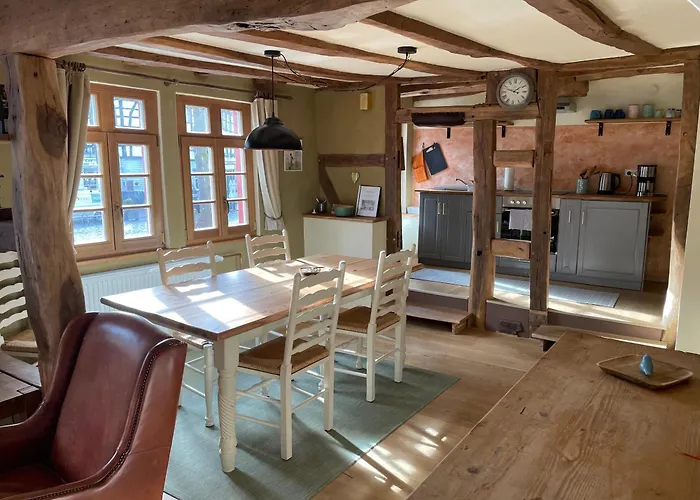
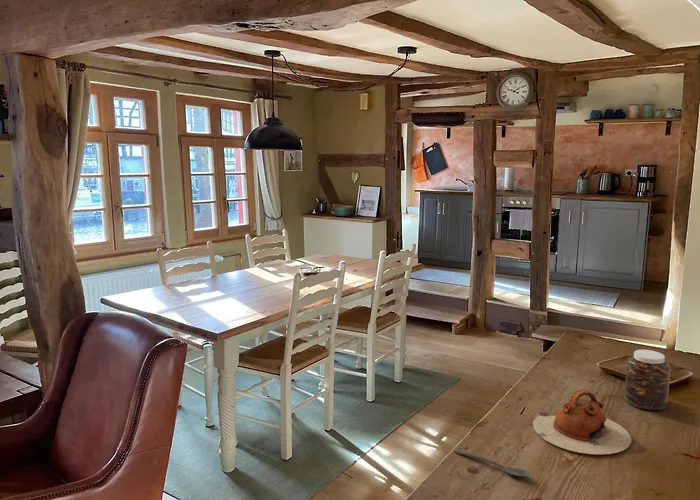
+ jar (647, 378)
+ teapot (581, 411)
+ spoon (490, 462)
